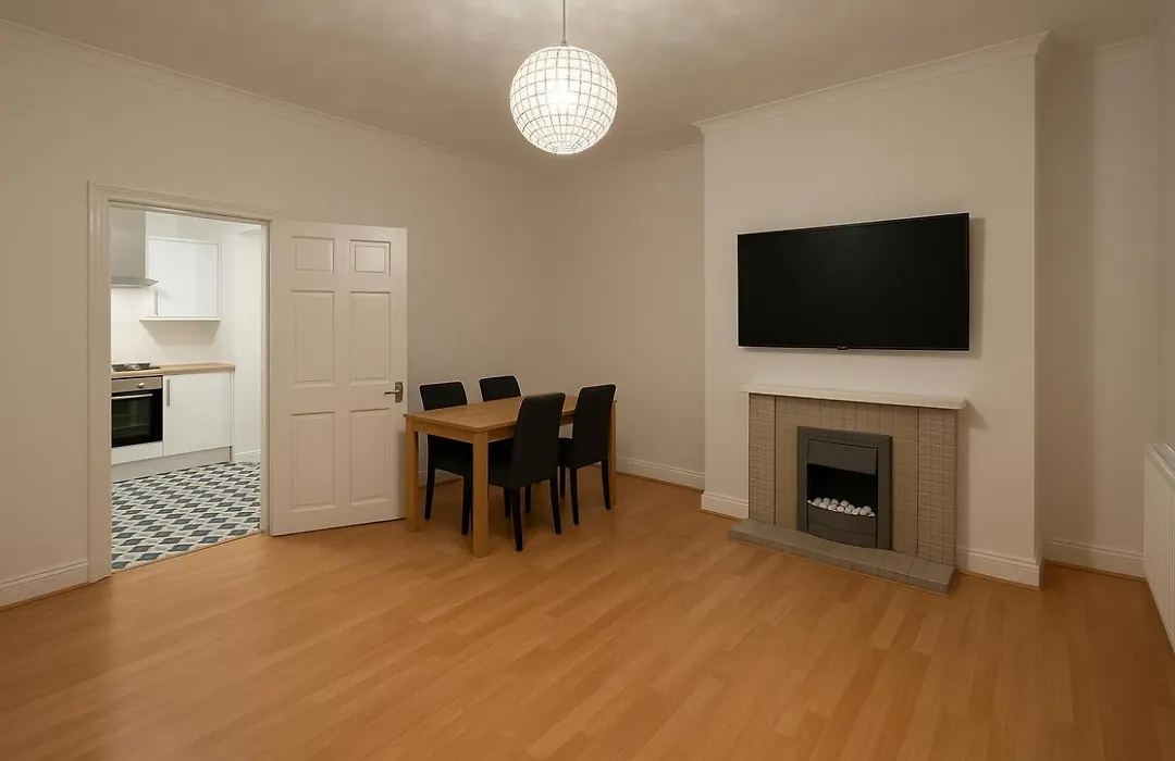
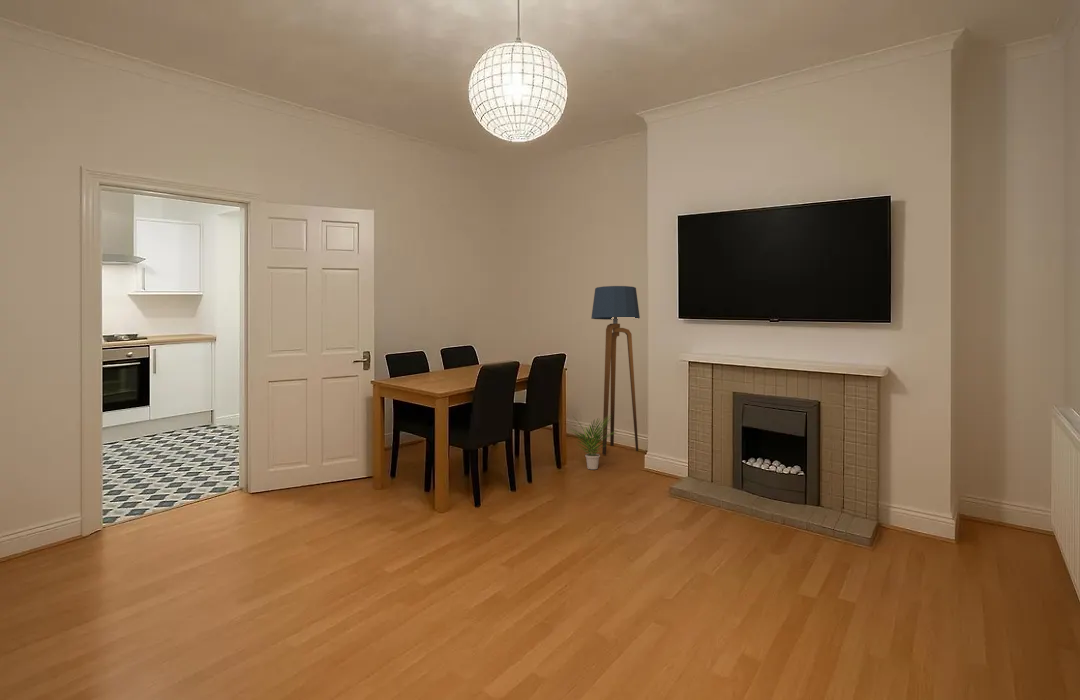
+ floor lamp (615, 369)
+ potted plant (591, 441)
